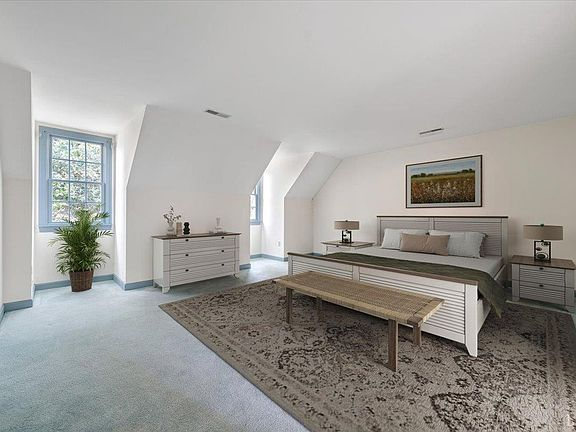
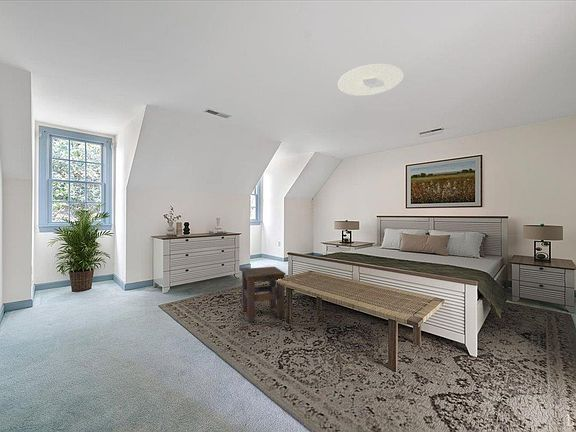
+ side table (262, 291)
+ ceiling light (369, 78)
